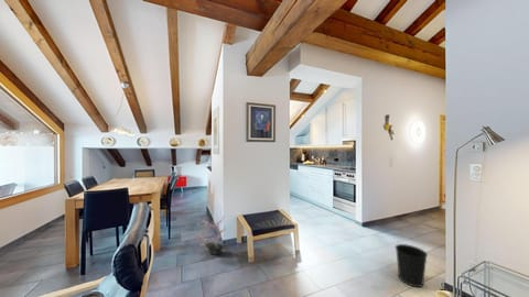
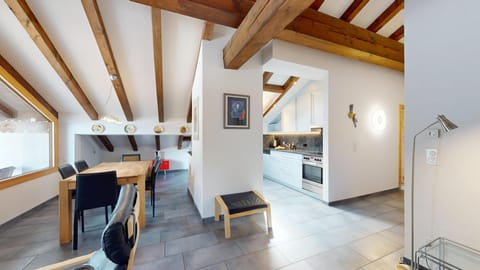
- potted plant (210, 239)
- wastebasket (410, 265)
